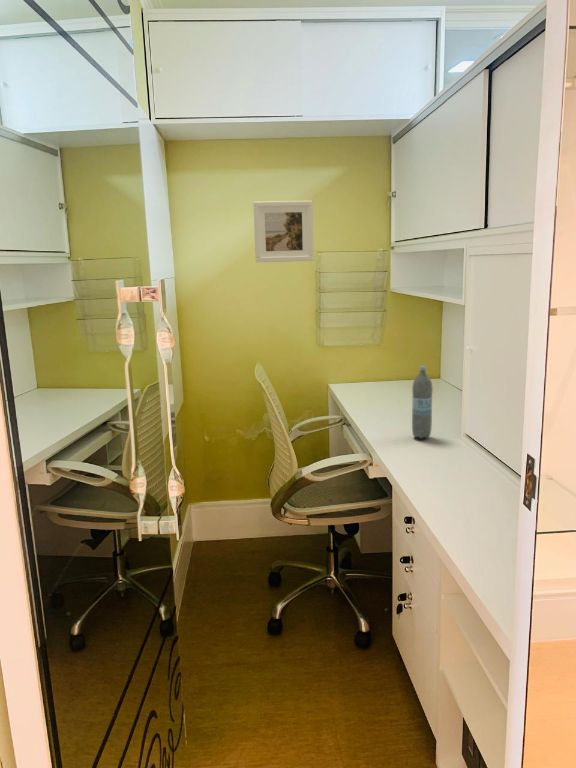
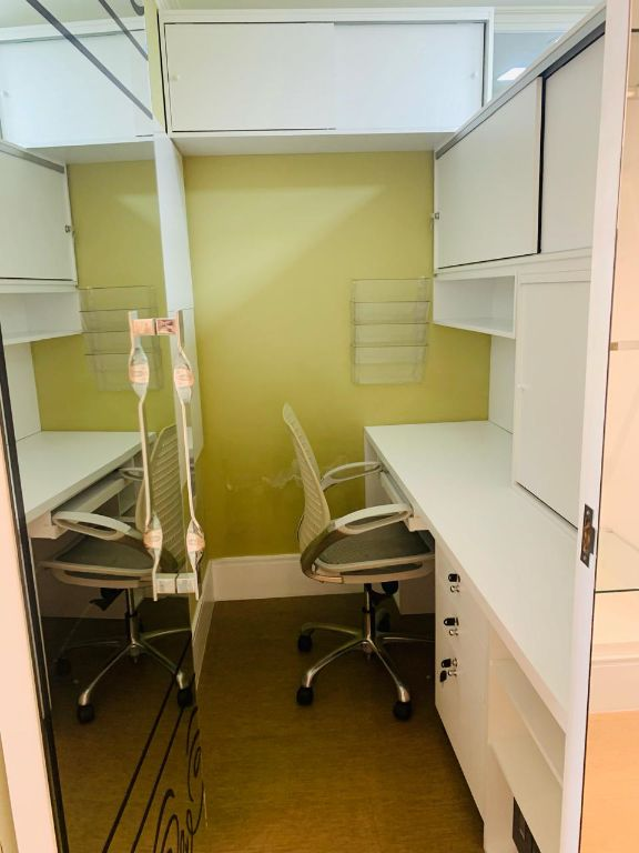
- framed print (283, 231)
- water bottle (422, 402)
